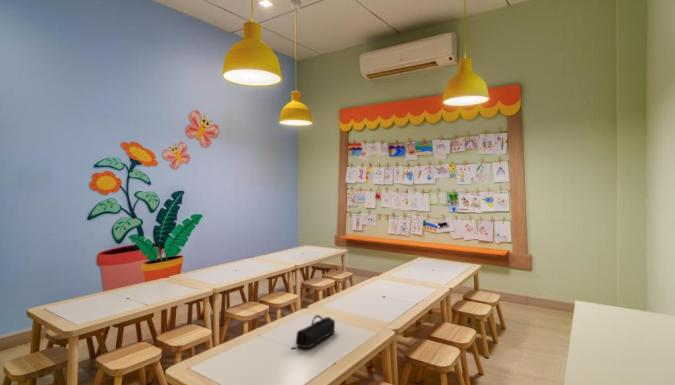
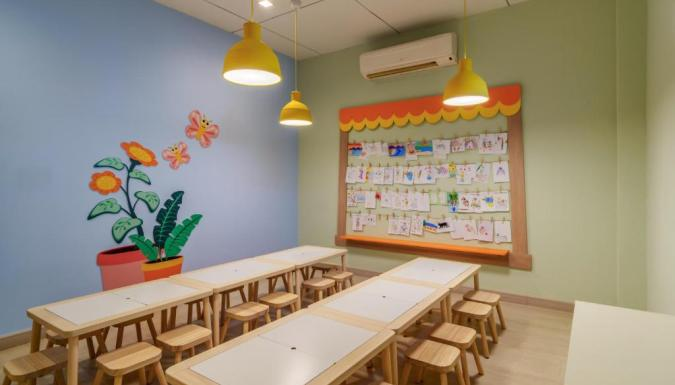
- pencil case (316, 327)
